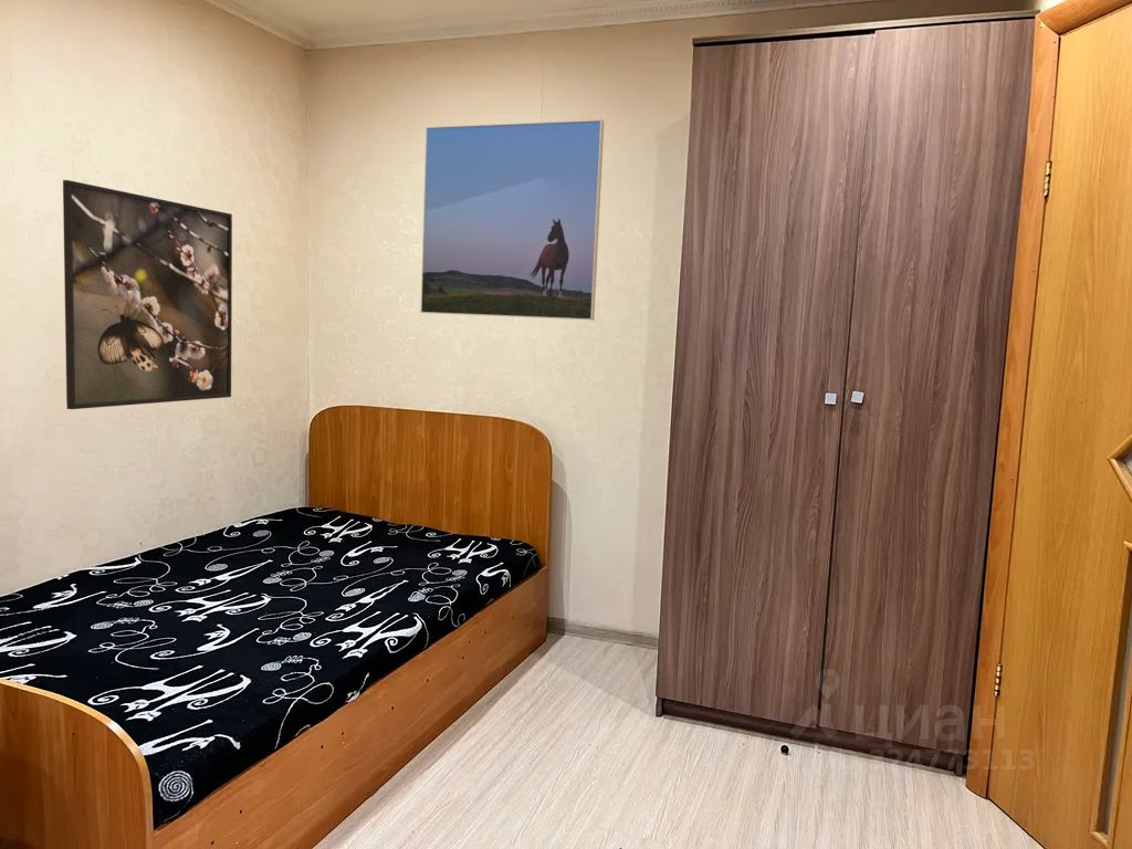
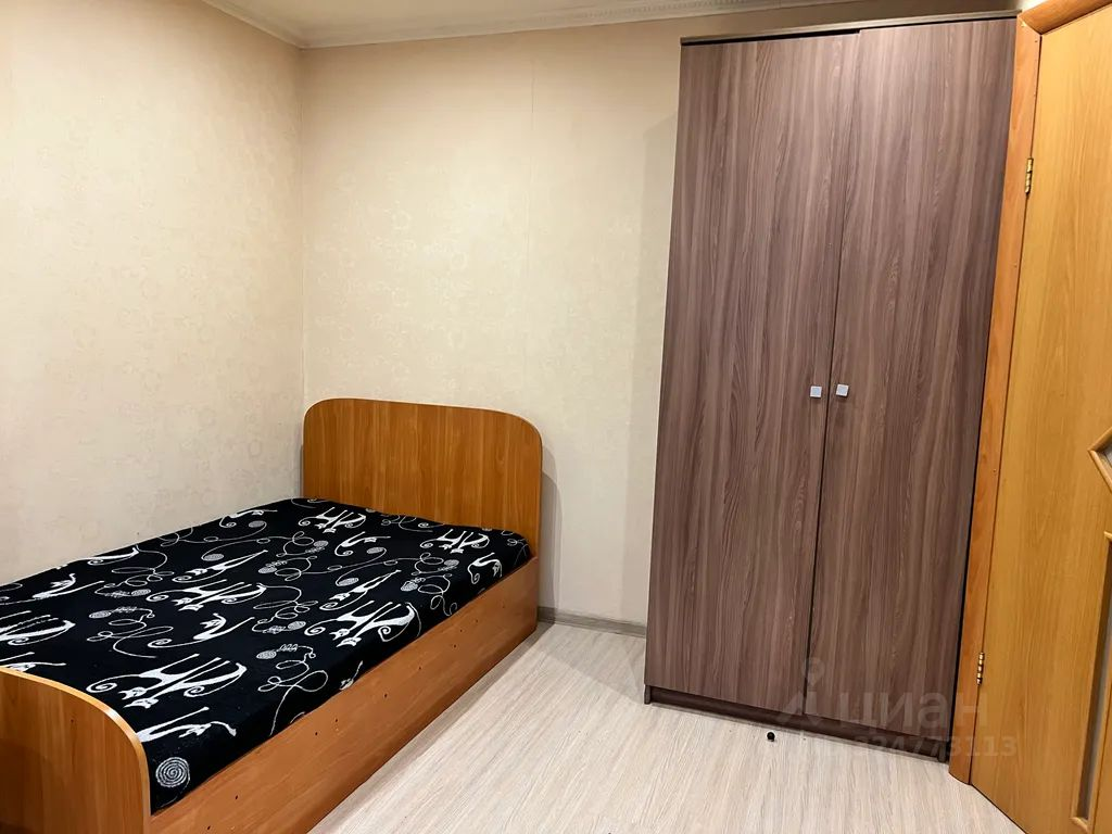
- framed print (157, 302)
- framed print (507, 221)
